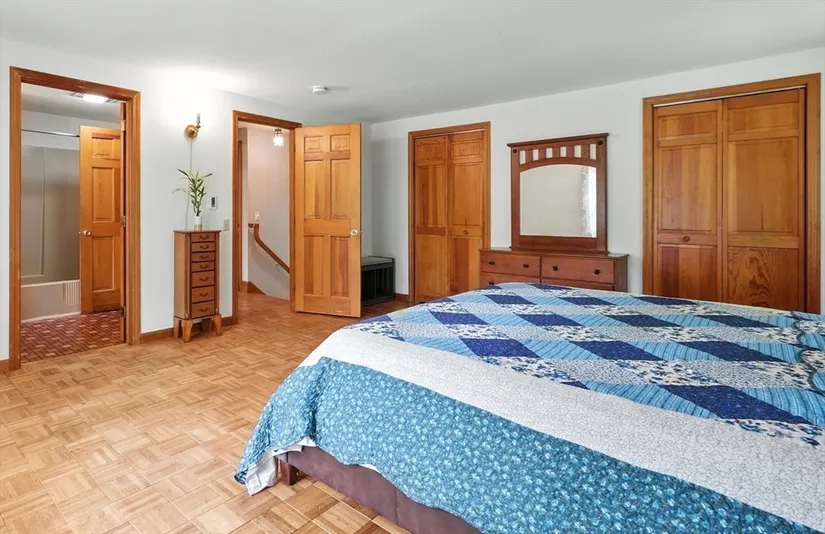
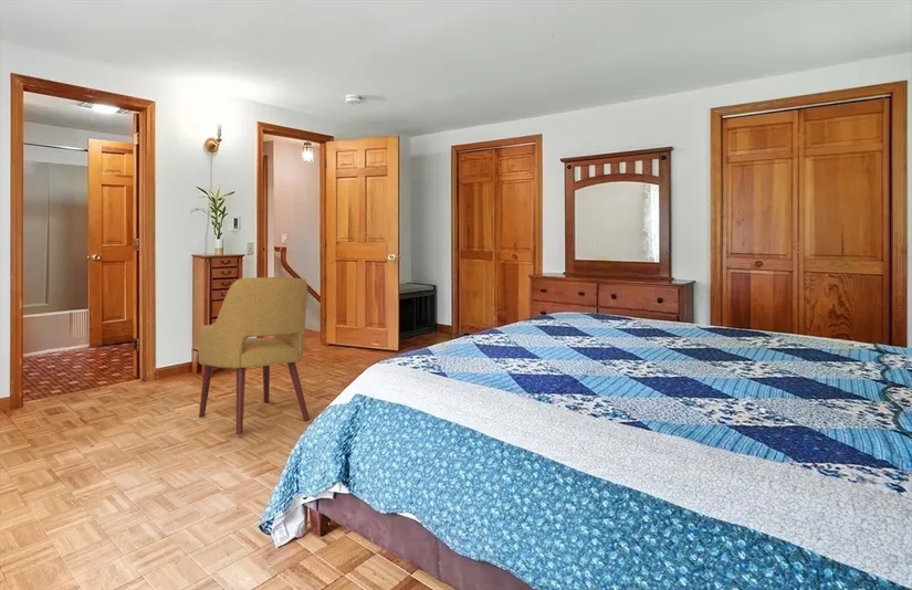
+ chair (254, 348)
